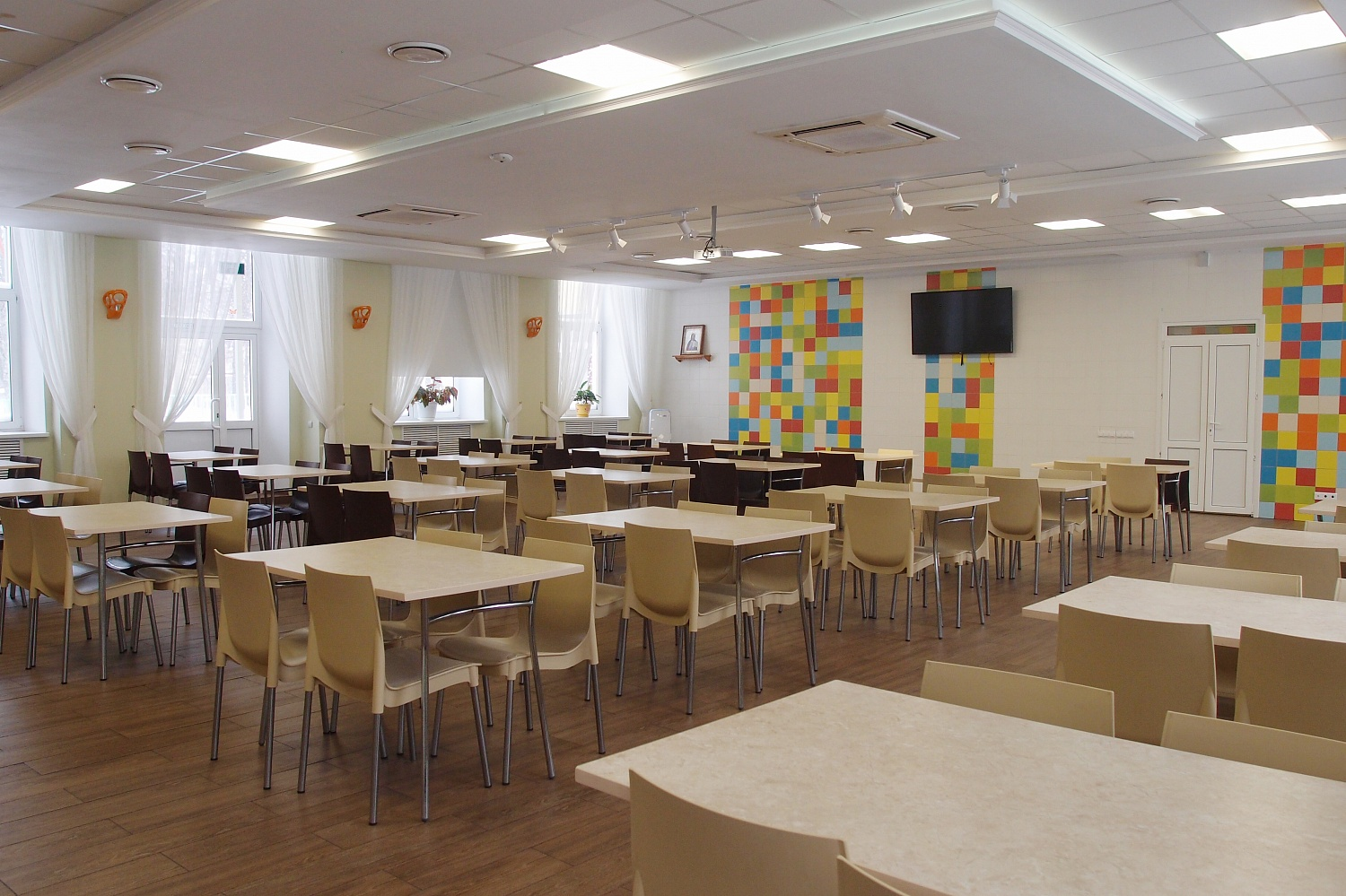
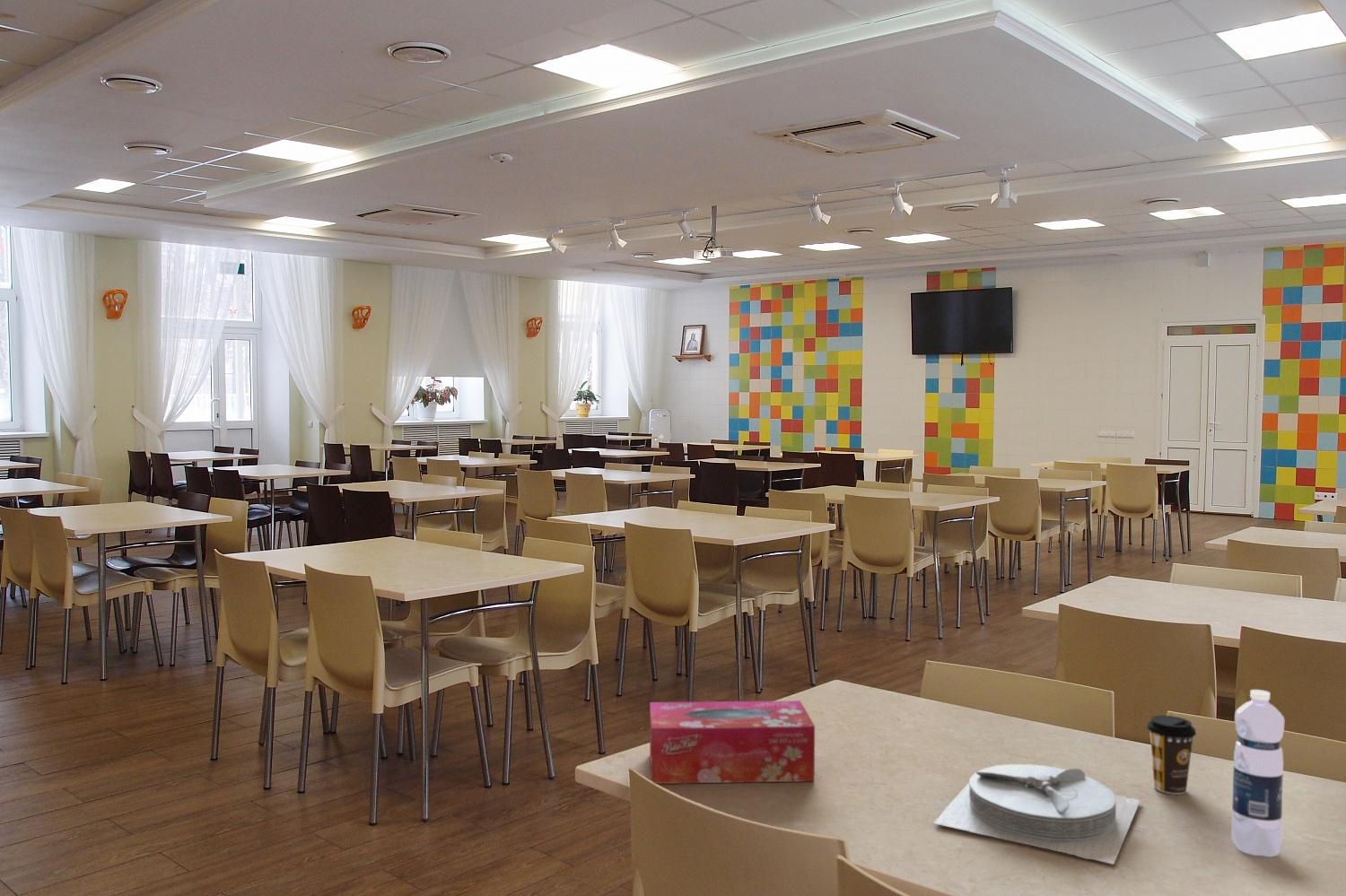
+ coffee cup (1170, 754)
+ water bottle (1257, 770)
+ plate (1039, 795)
+ tissue box (729, 740)
